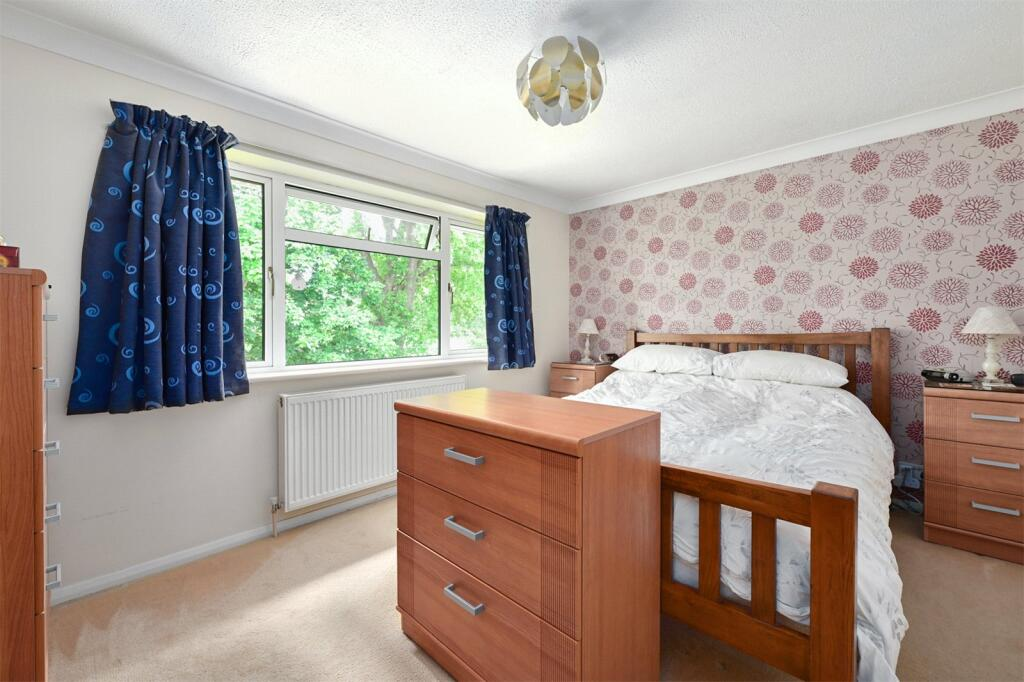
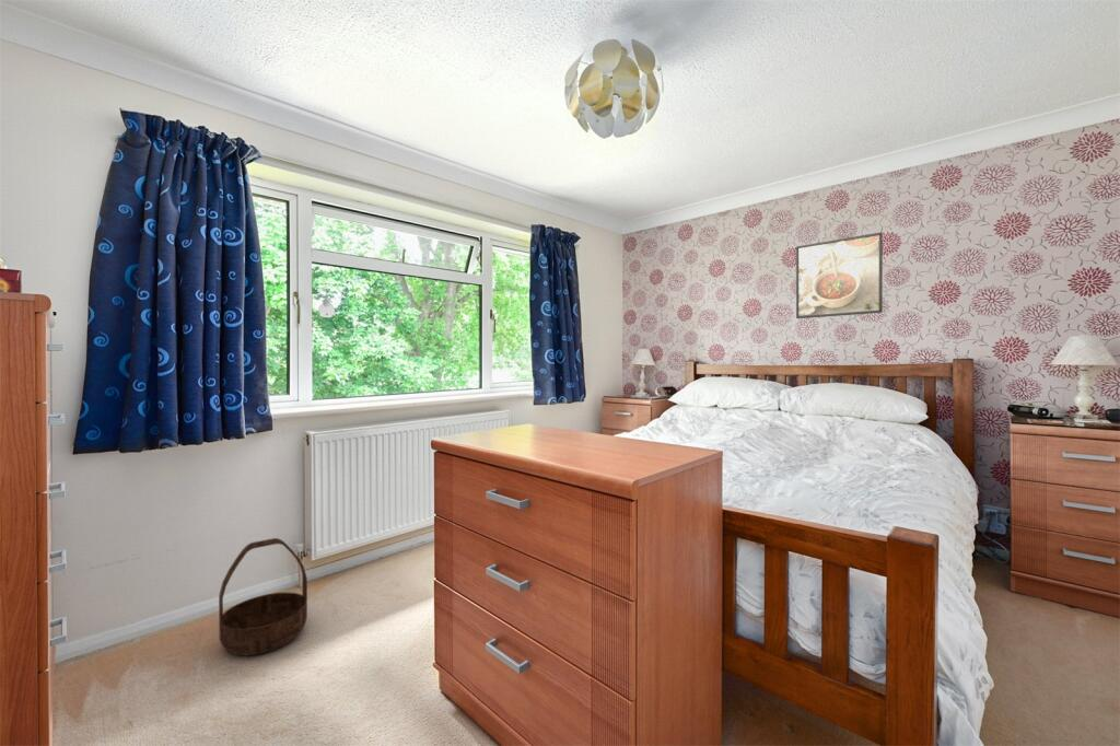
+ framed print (837, 278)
+ basket (266, 594)
